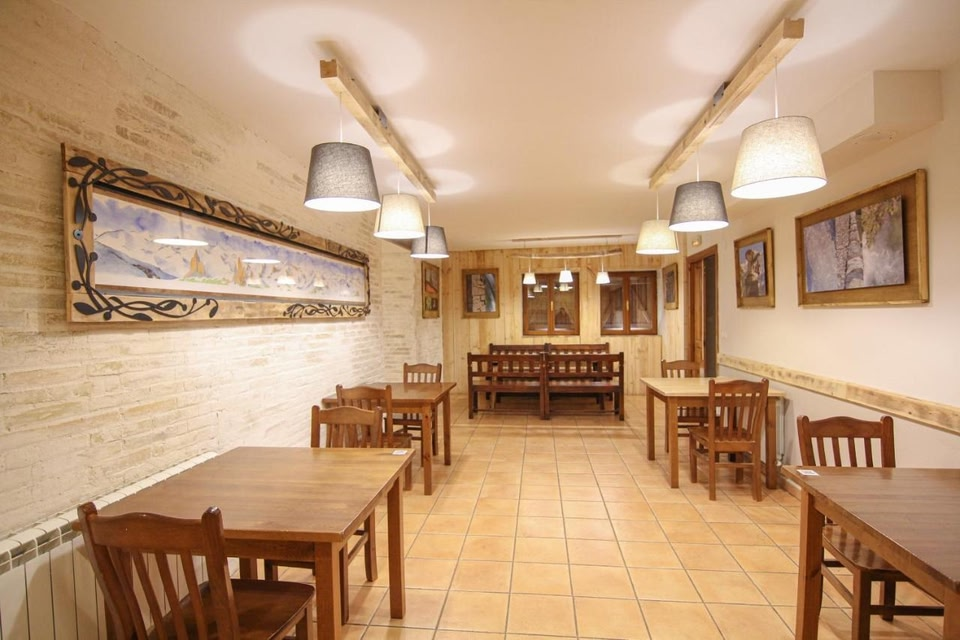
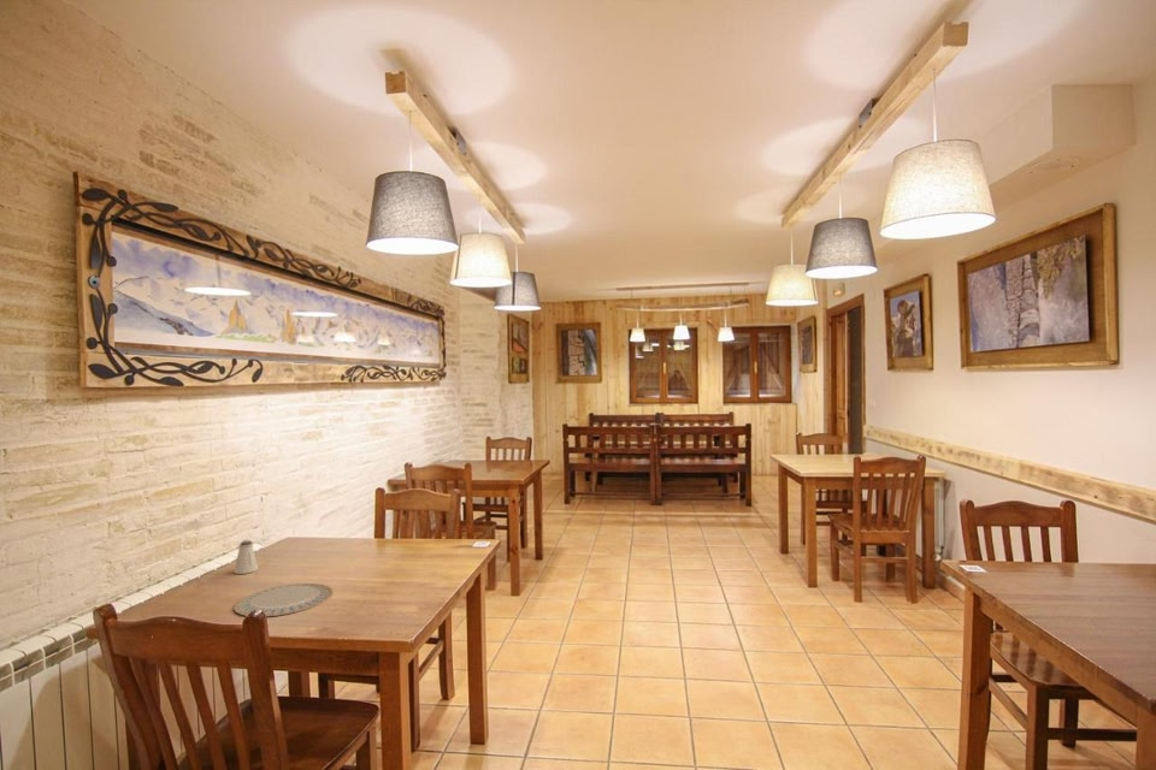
+ saltshaker (246, 556)
+ chinaware (285, 597)
